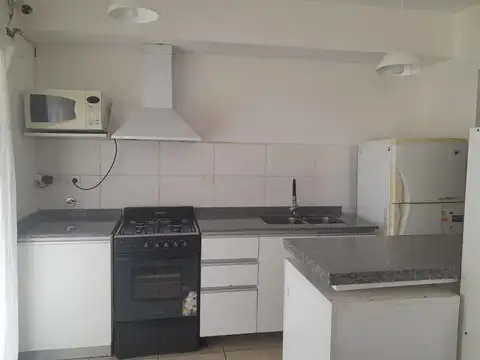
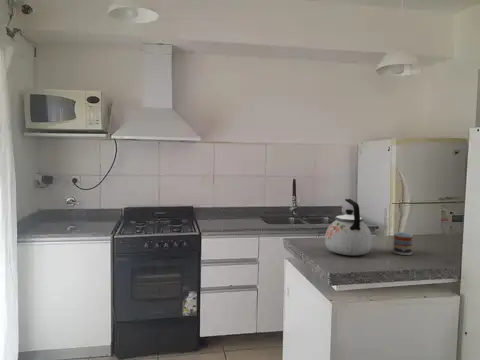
+ cup (400, 242)
+ kettle (348, 225)
